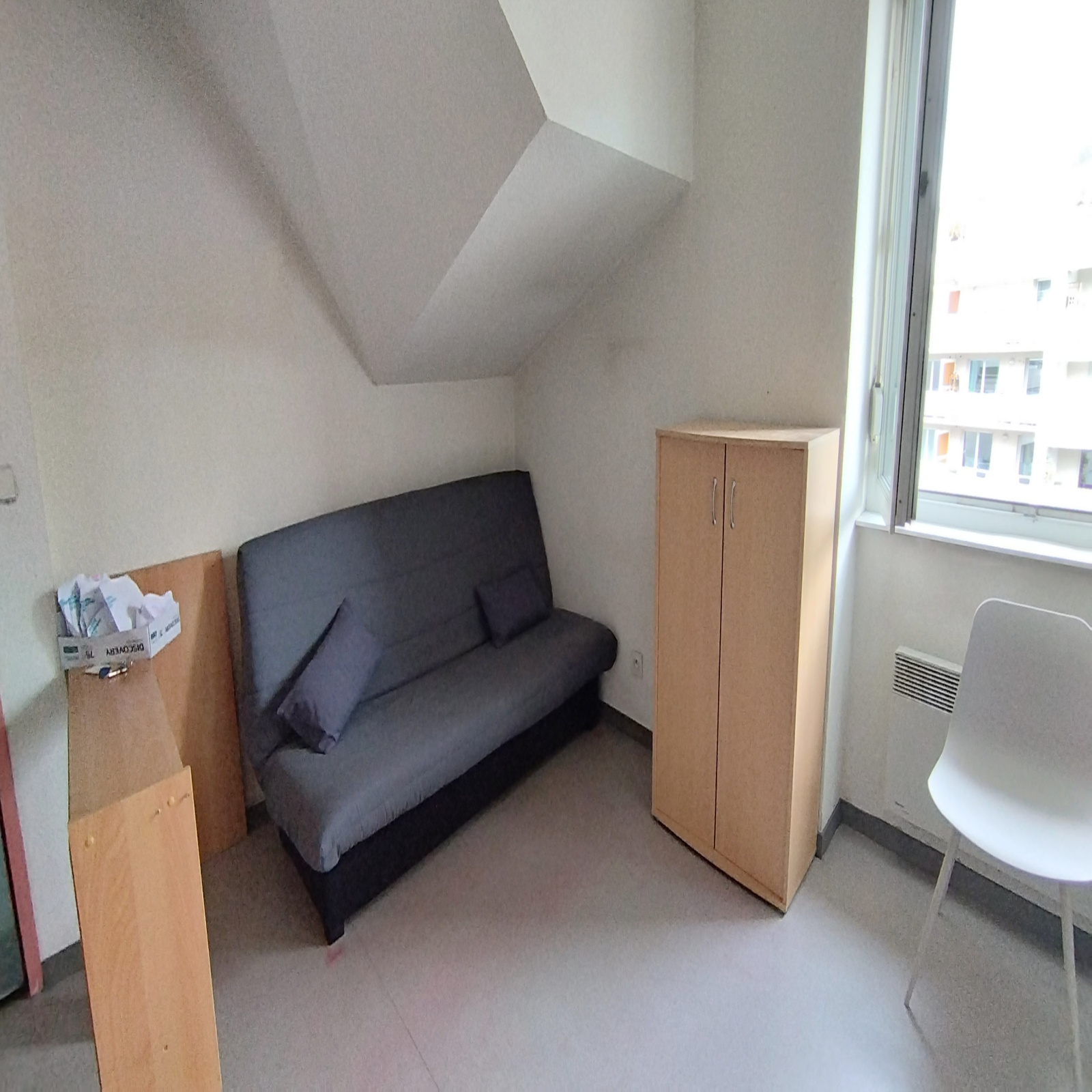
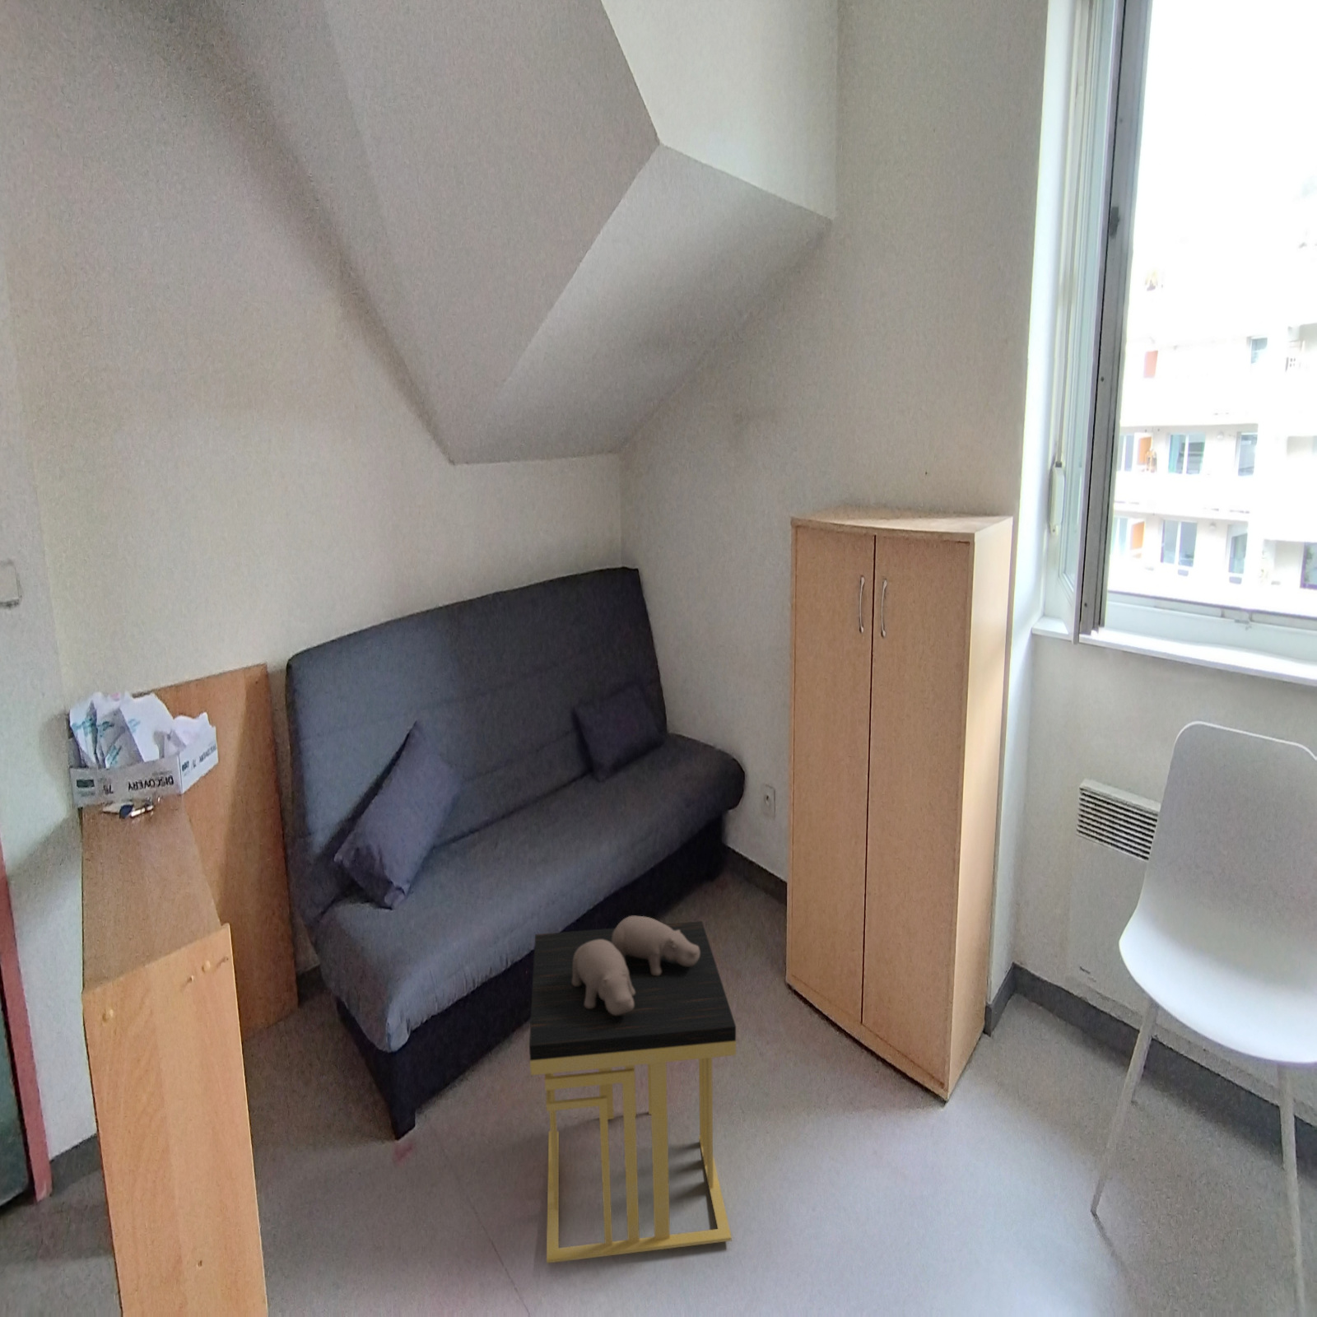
+ side table (628, 1060)
